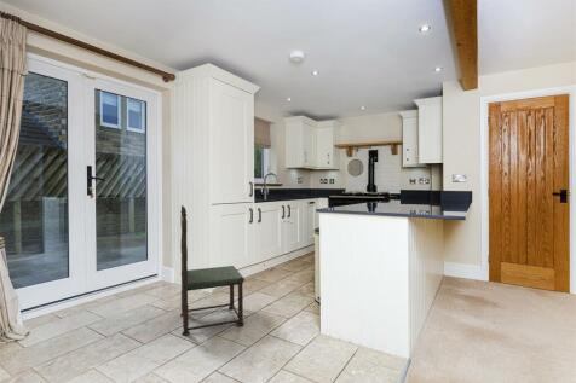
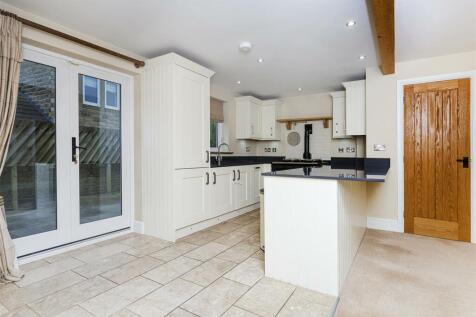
- dining chair (211, 268)
